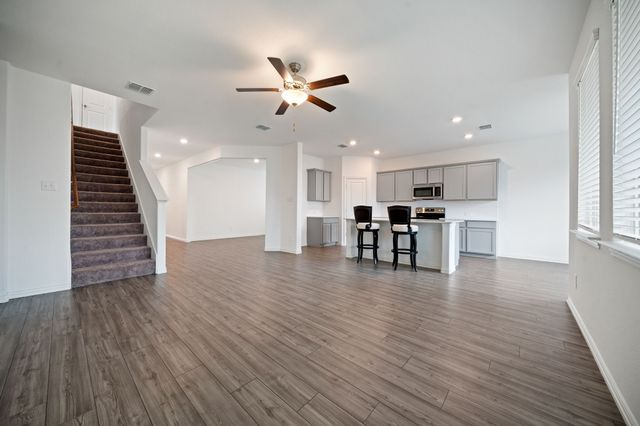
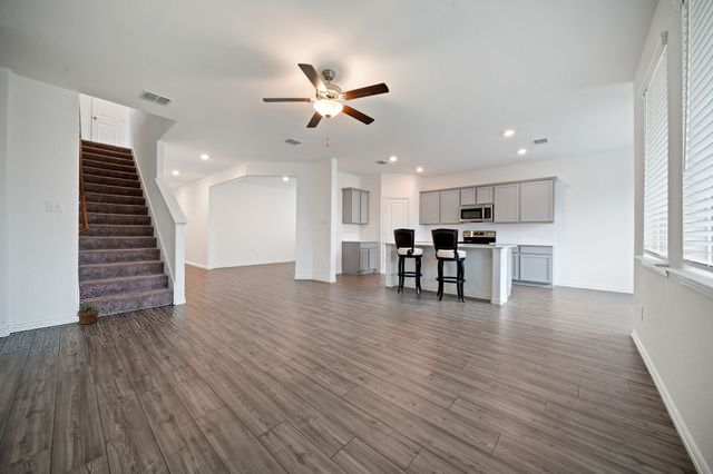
+ potted plant (89, 312)
